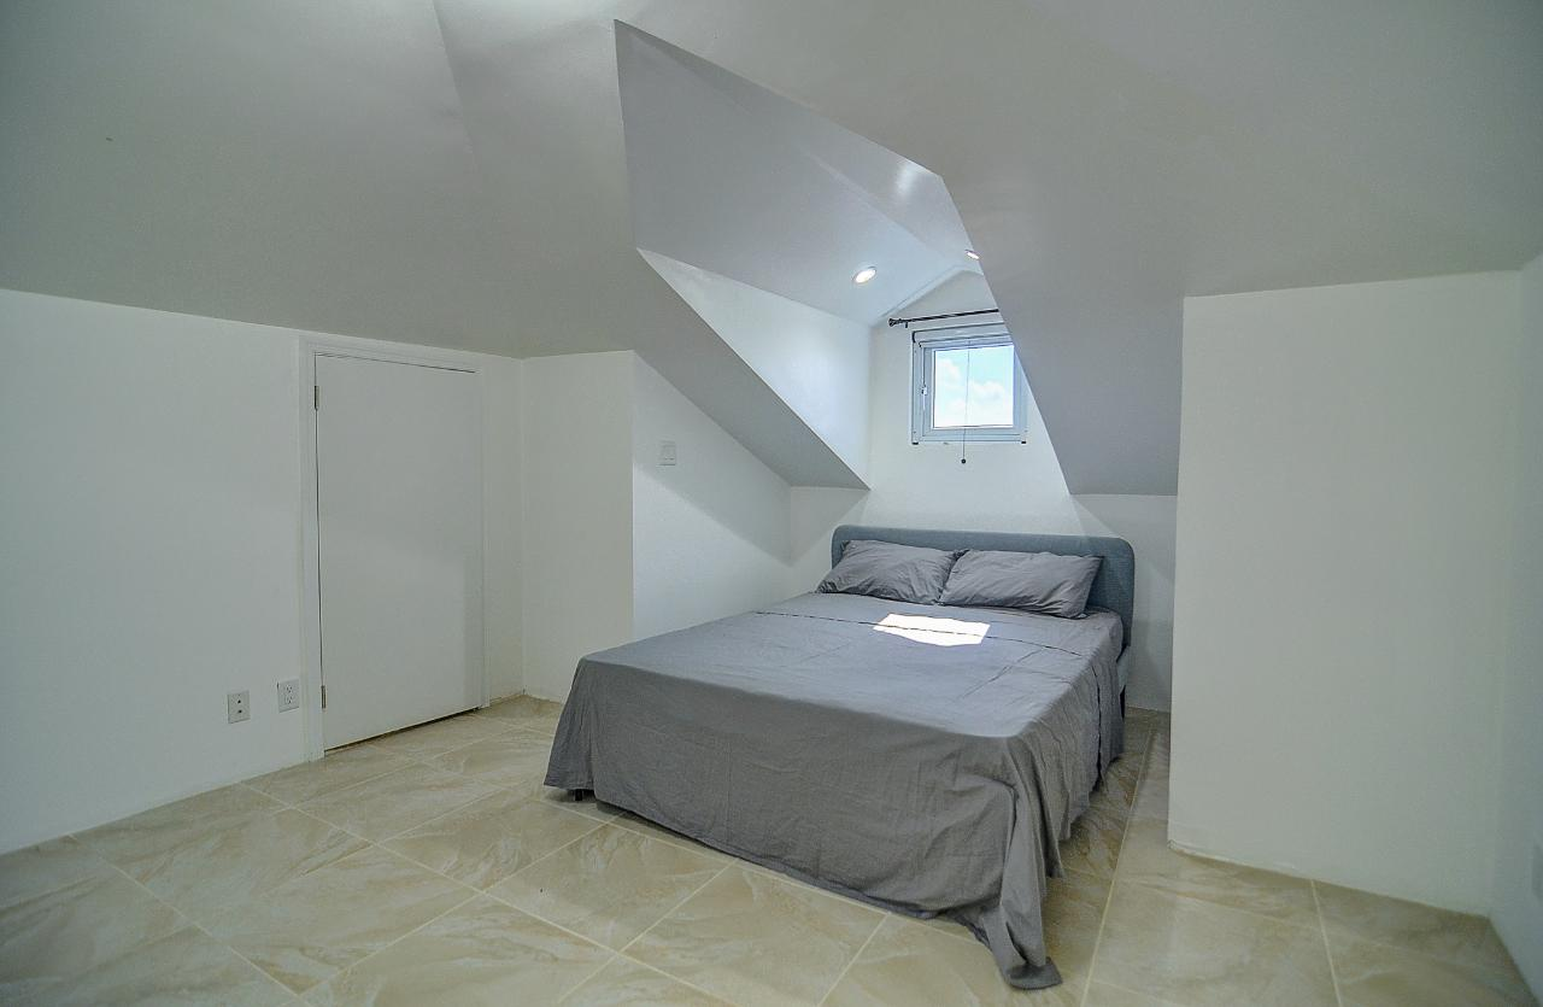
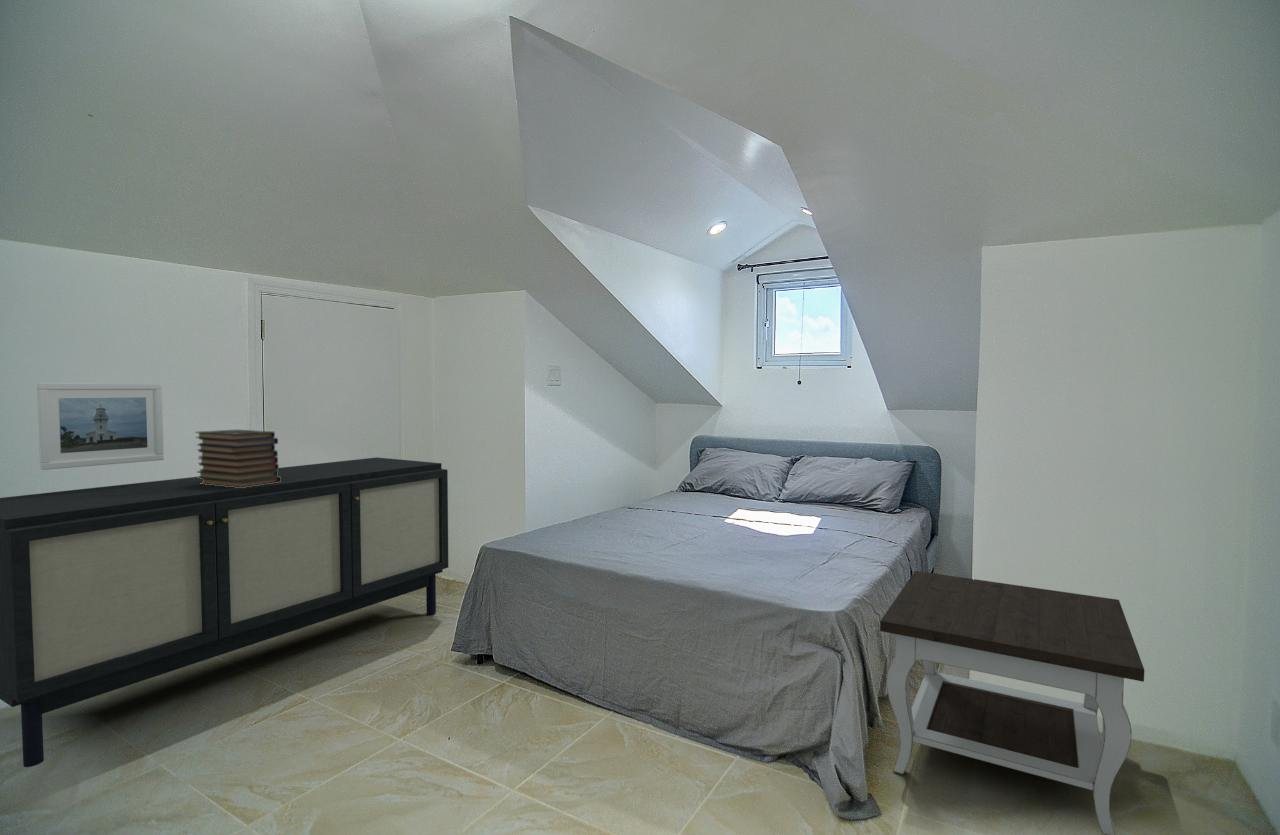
+ book stack (237, 457)
+ sideboard (253, 569)
+ side table (1002, 686)
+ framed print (104, 423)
